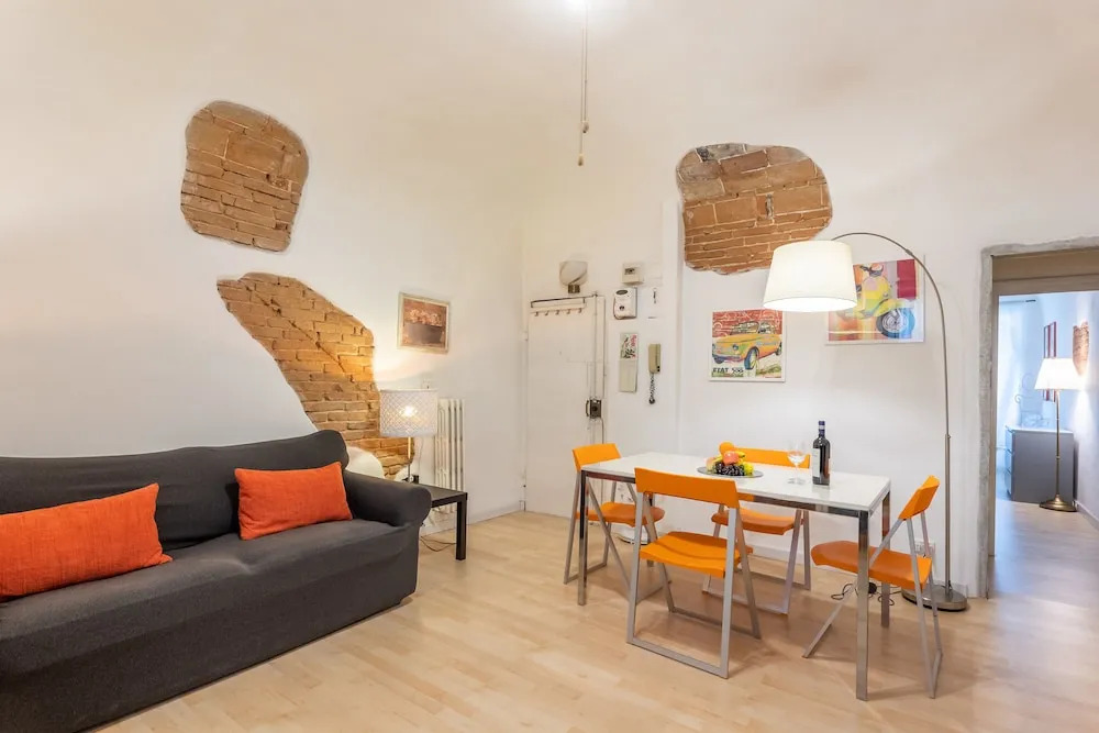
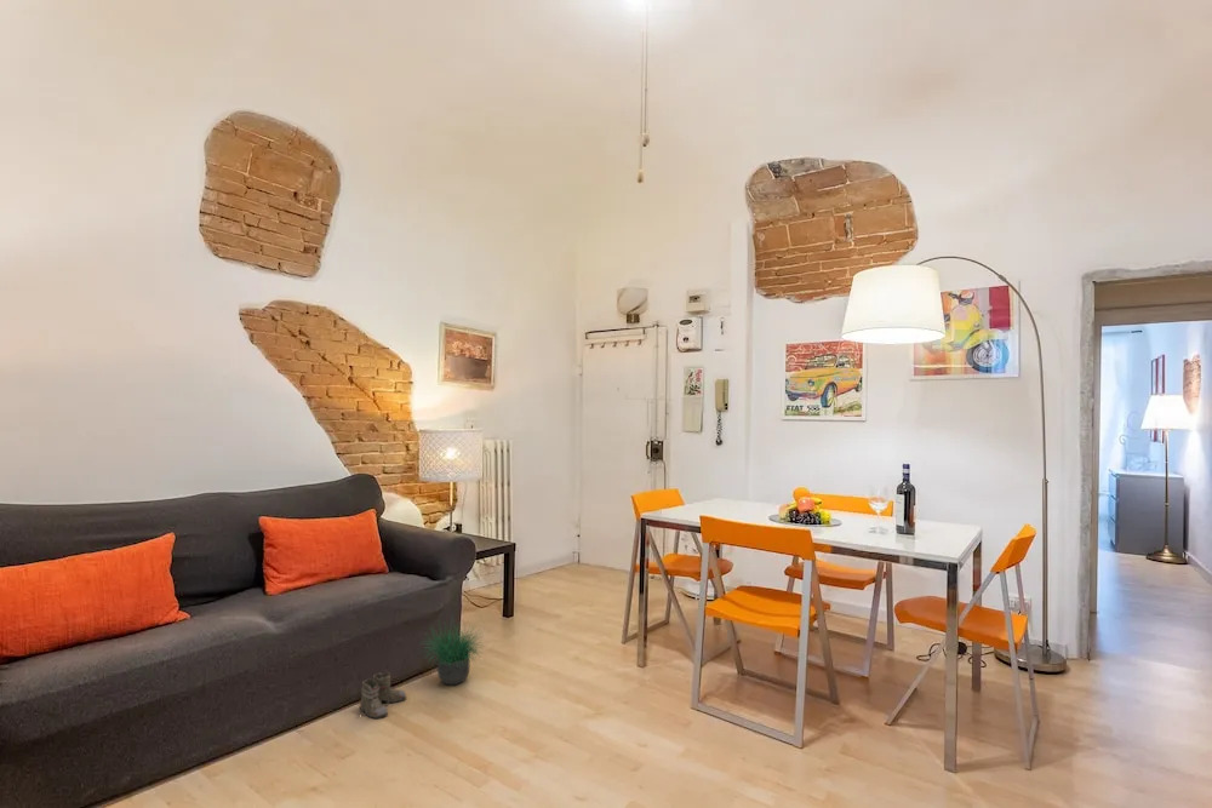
+ boots (381, 693)
+ potted plant (454, 646)
